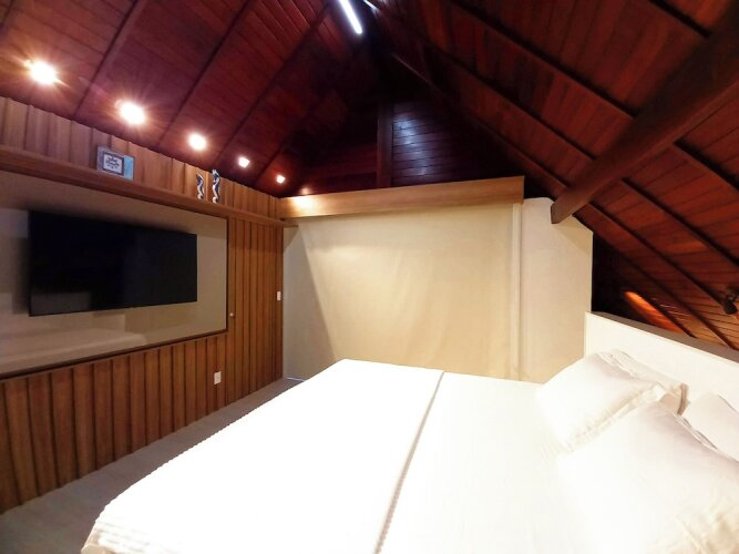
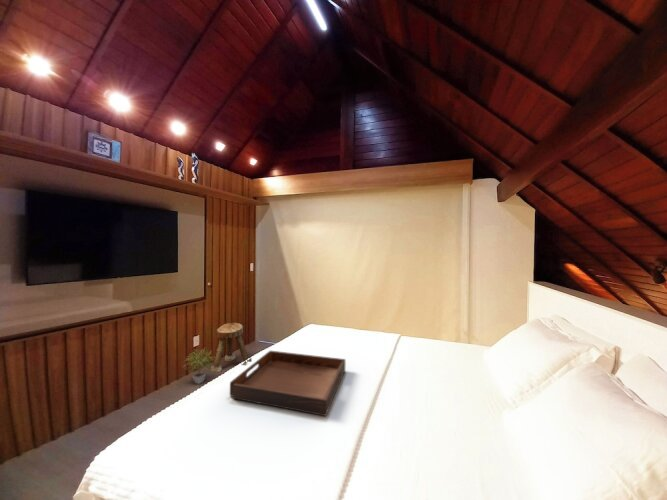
+ potted plant (199, 363)
+ serving tray (292, 376)
+ stool (229, 345)
